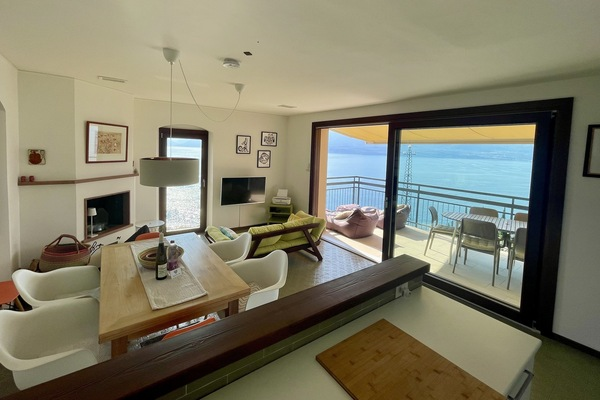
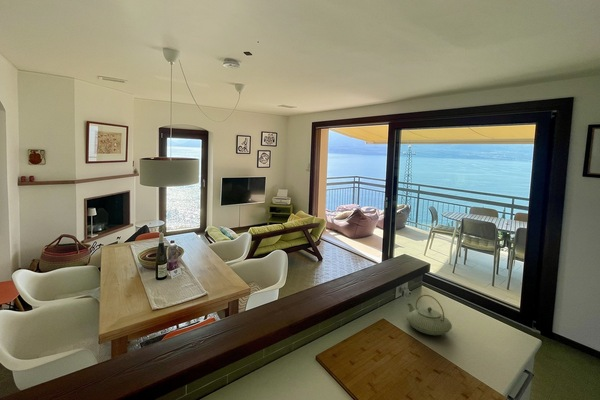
+ teapot (426, 311)
